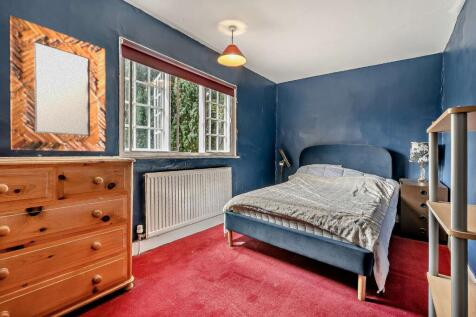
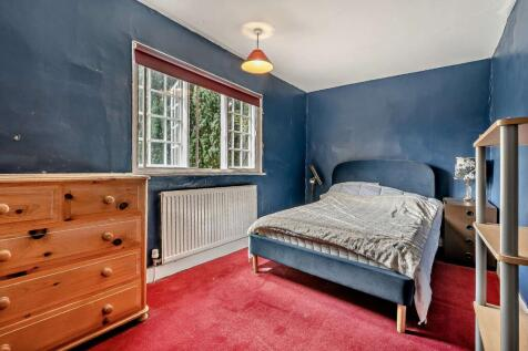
- home mirror (63, 92)
